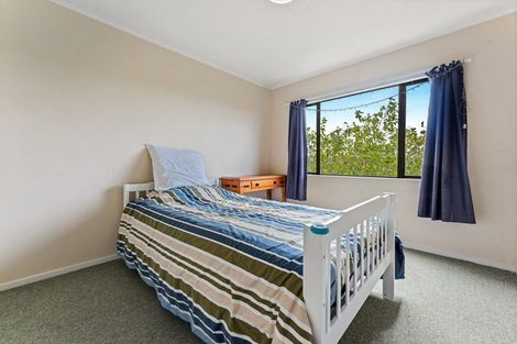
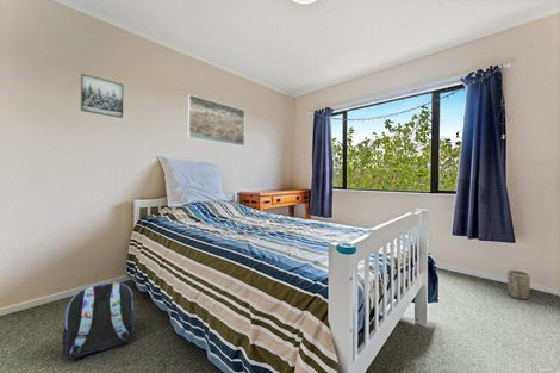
+ backpack (100, 311)
+ wall art (102, 97)
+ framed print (218, 123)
+ plant pot (518, 284)
